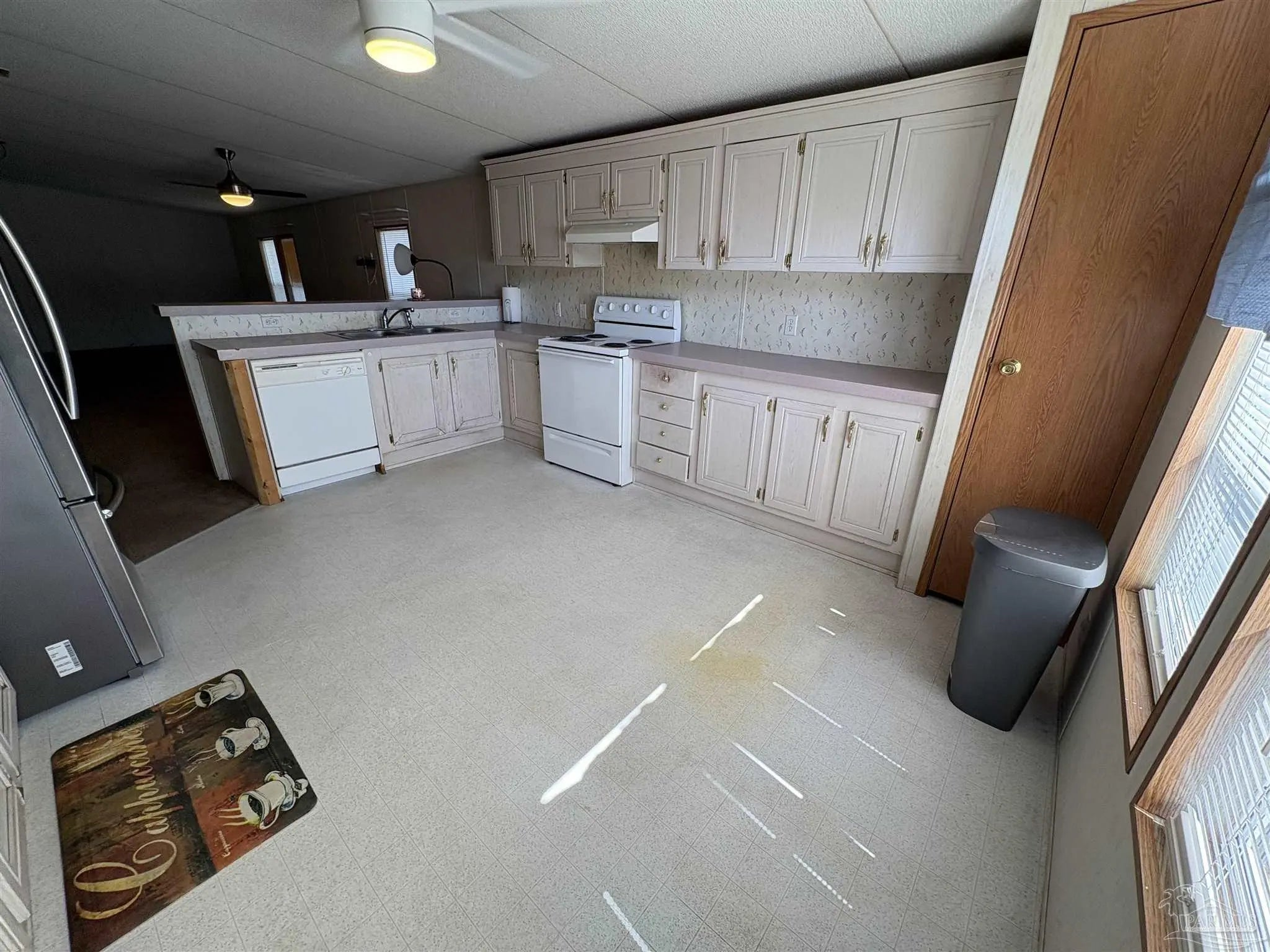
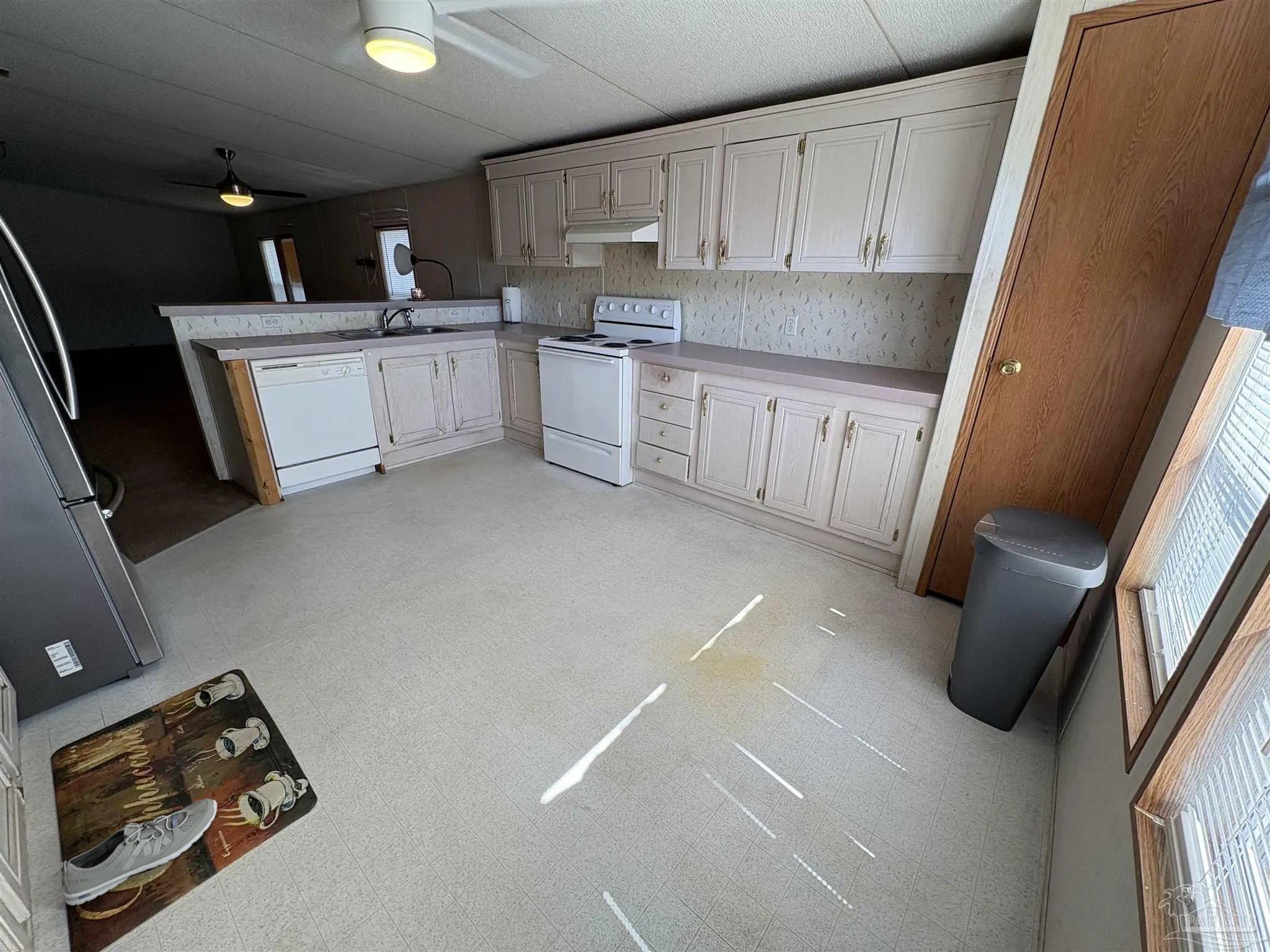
+ sneaker (143, 842)
